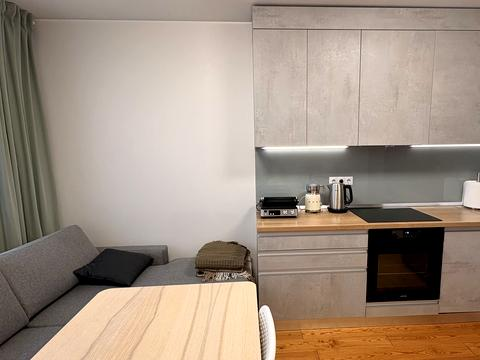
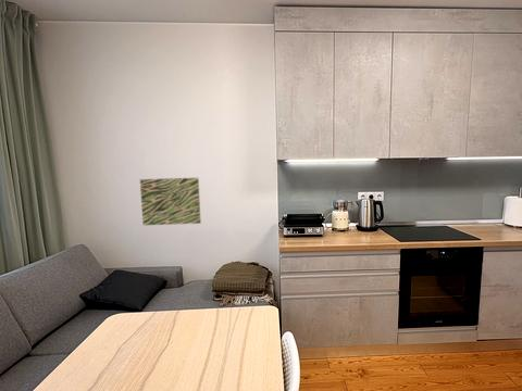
+ wall art (170, 201)
